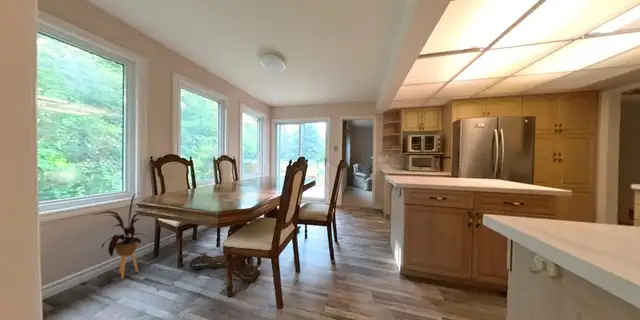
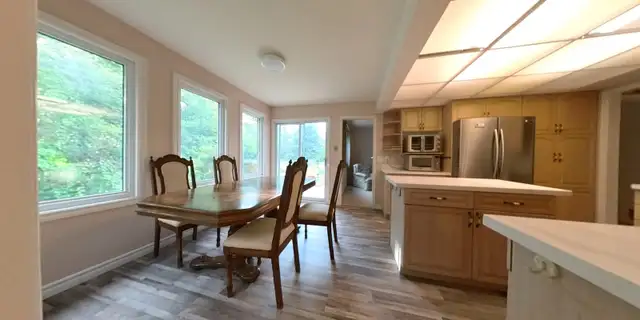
- house plant (123, 235)
